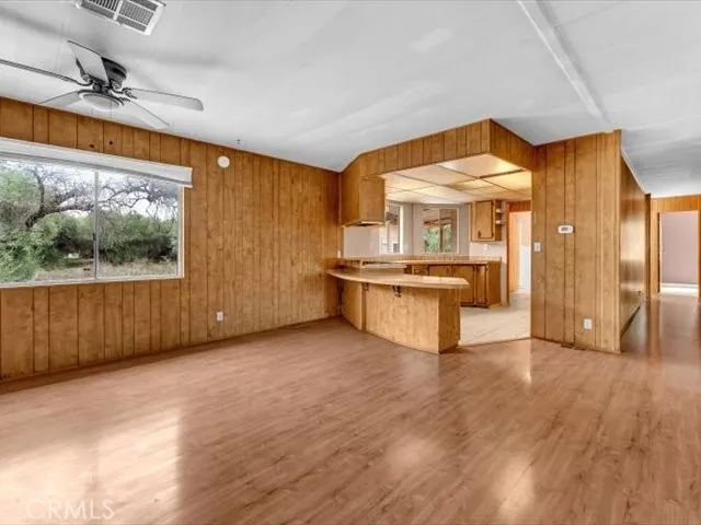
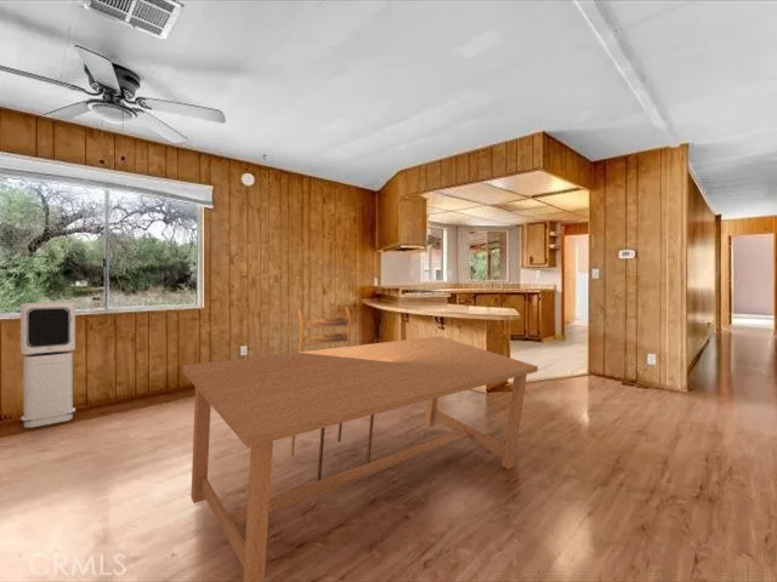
+ air purifier (47, 360)
+ kitchen table (365, 398)
